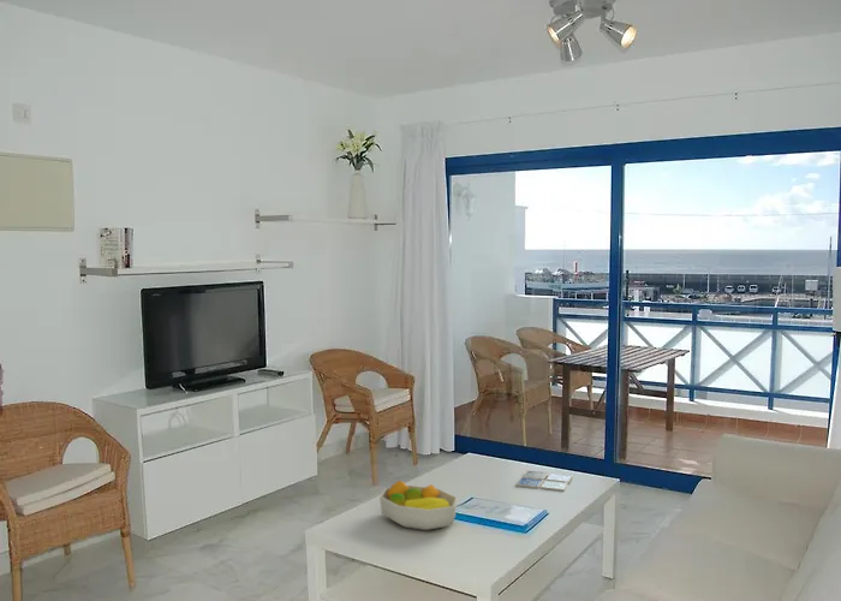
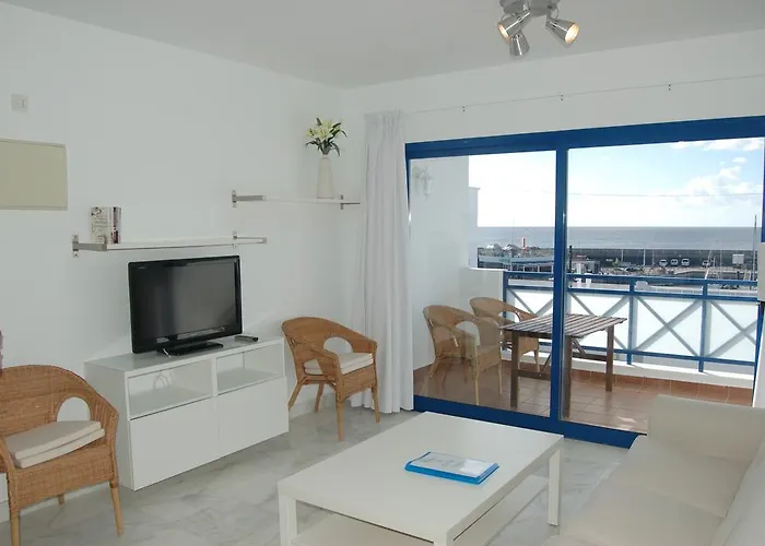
- fruit bowl (418, 502)
- drink coaster (544, 481)
